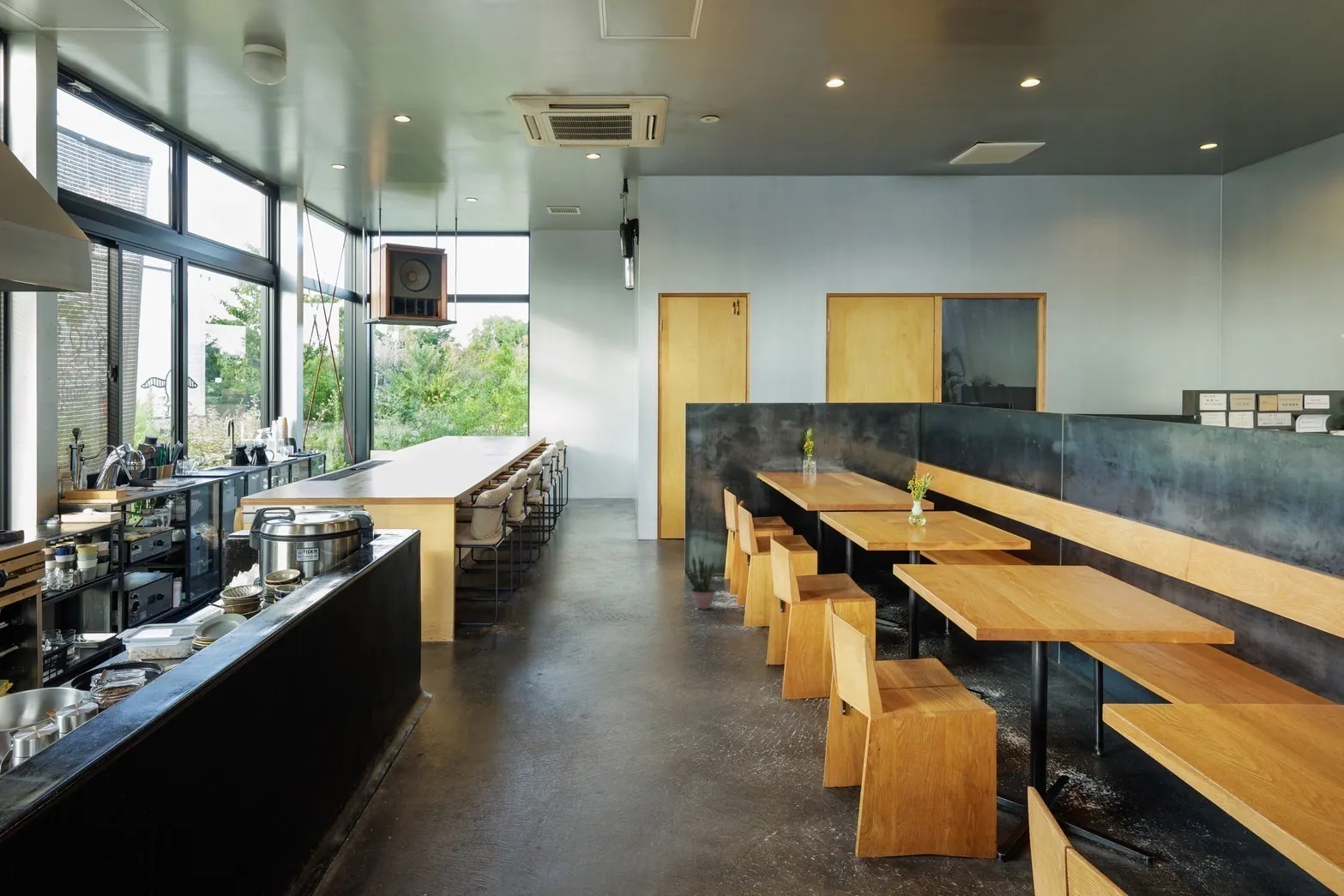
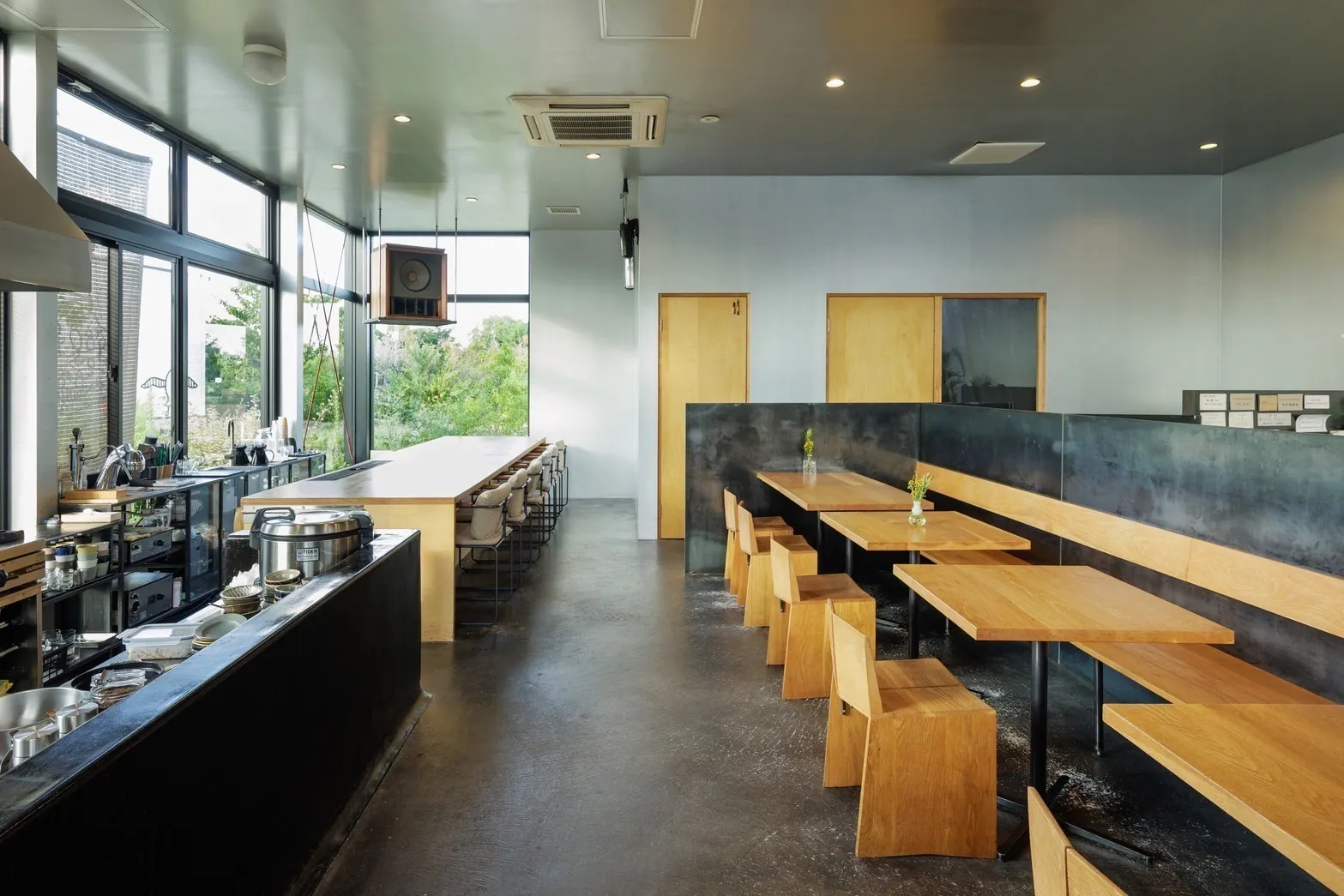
- potted plant (700, 581)
